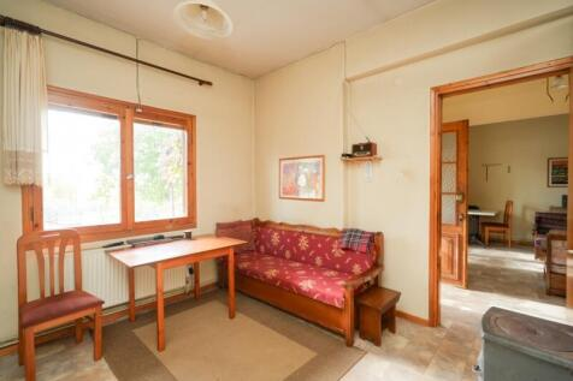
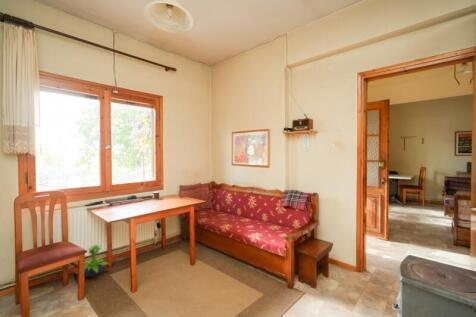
+ potted plant (92, 259)
